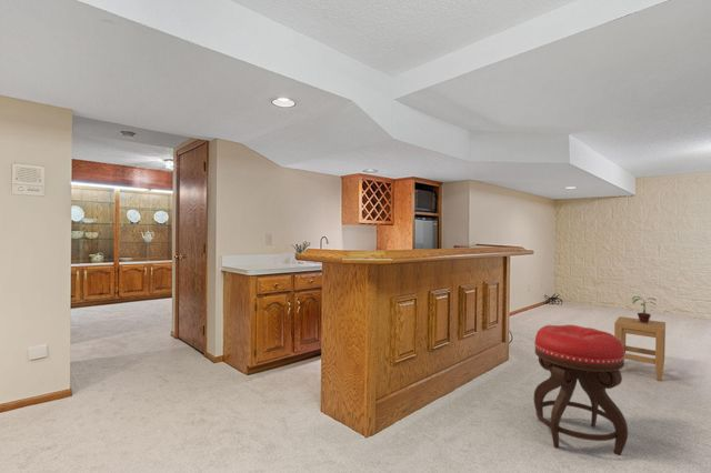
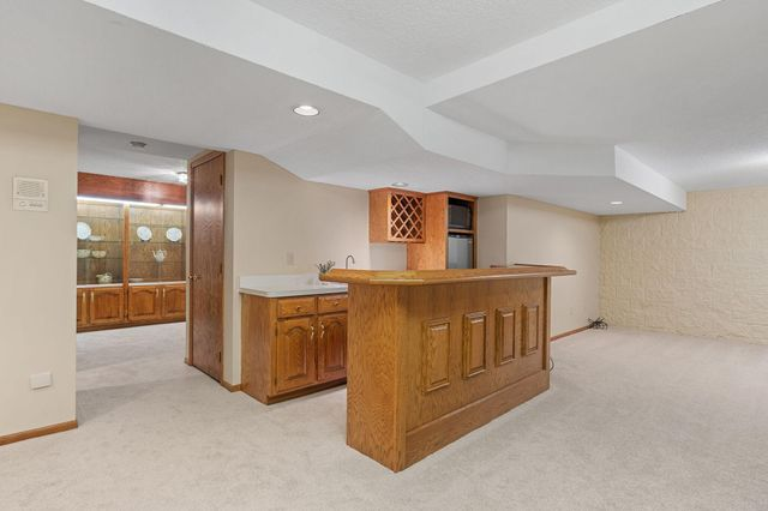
- stool (639, 348)
- stool (575, 383)
- potted plant (644, 310)
